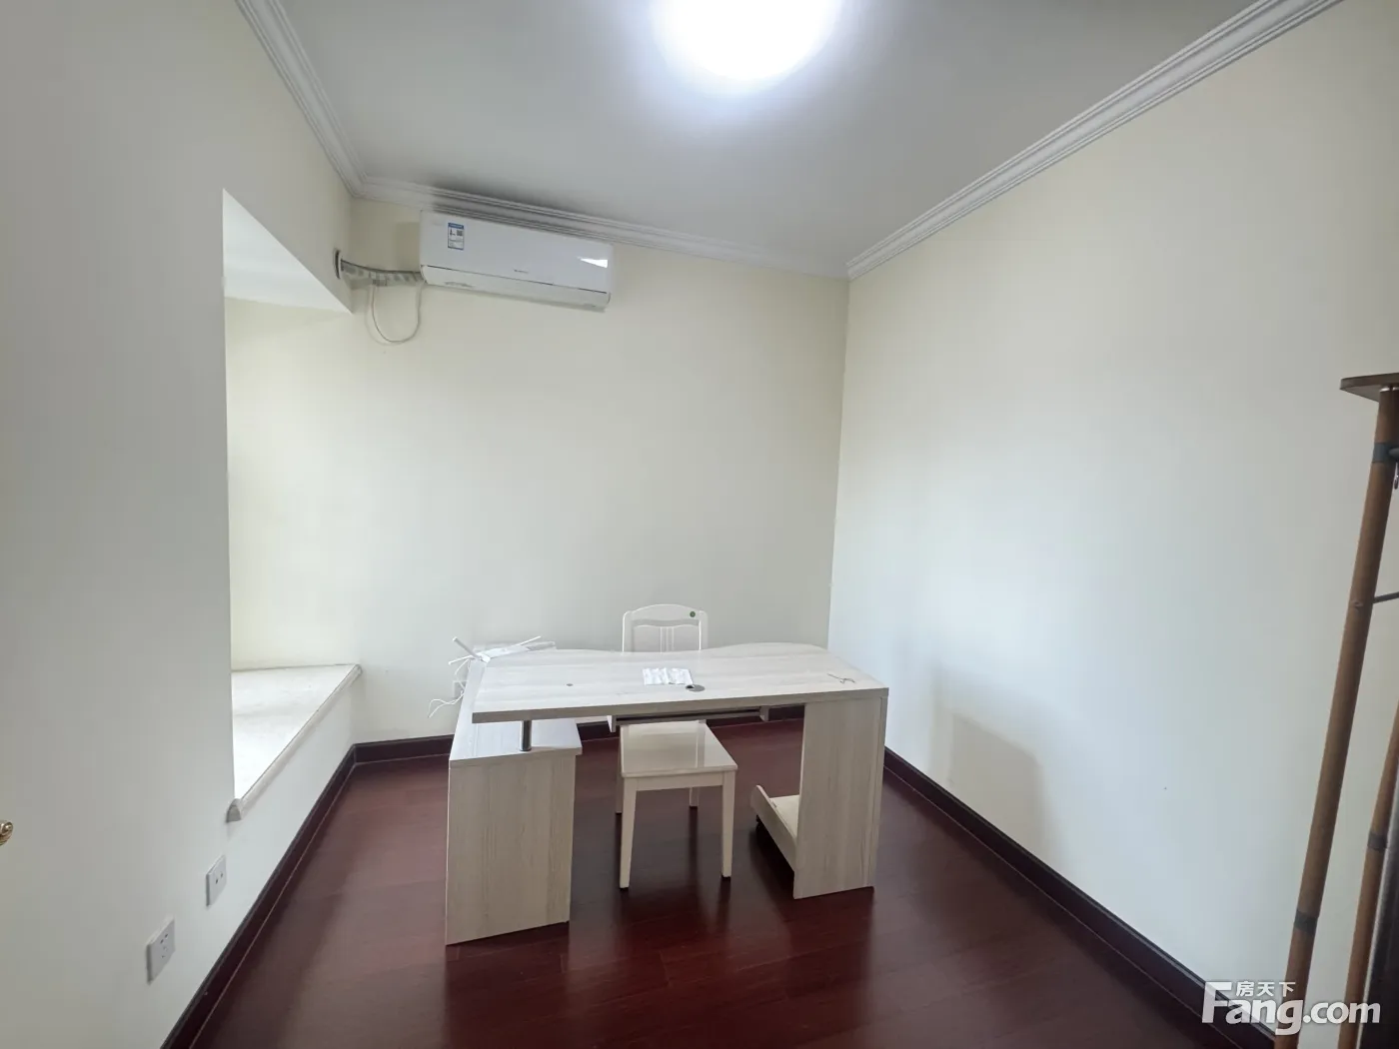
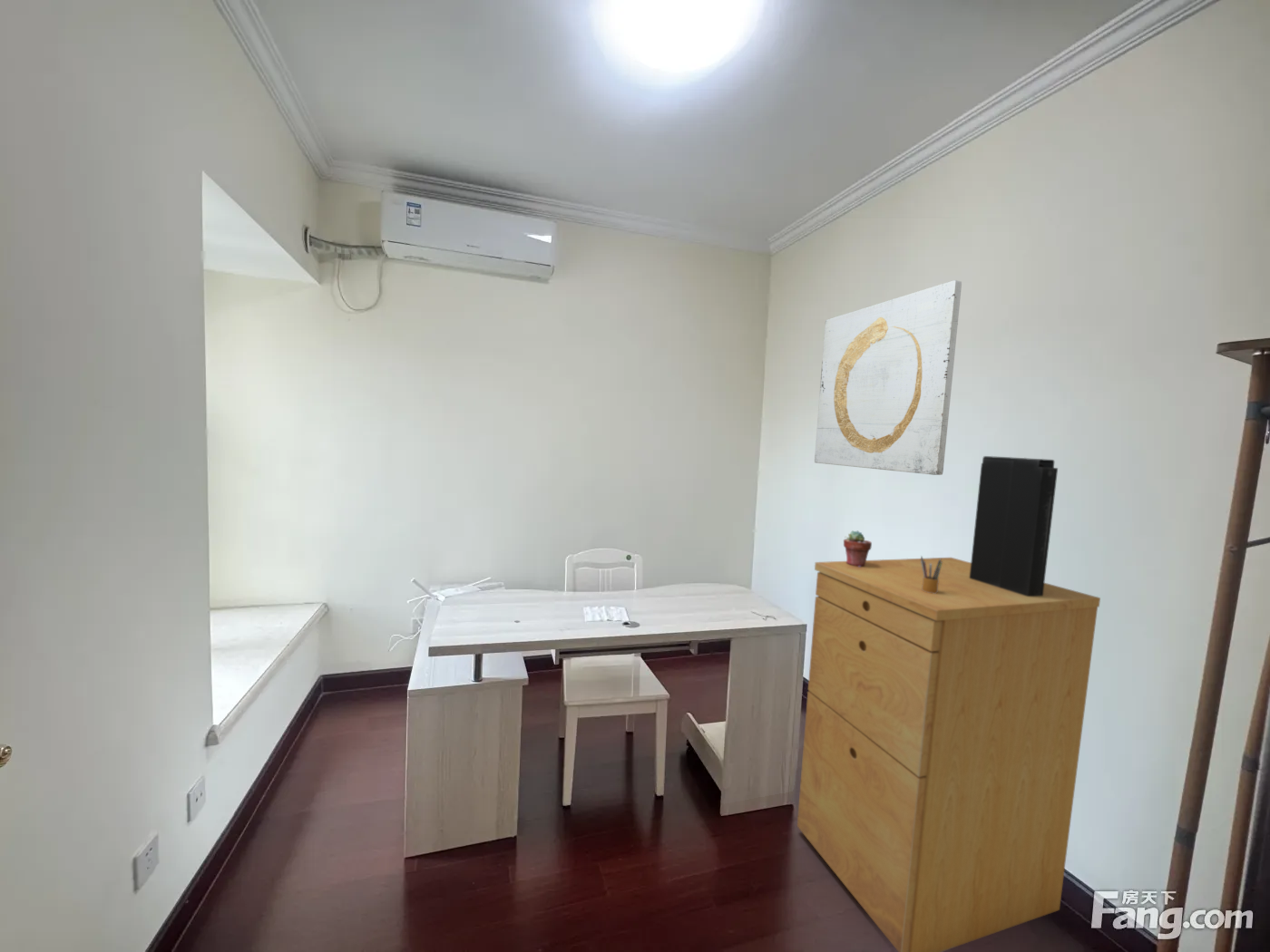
+ potted succulent (856, 547)
+ wall art (875, 386)
+ filing cabinet (931, 726)
+ pencil box (931, 573)
+ rifle magazine (1011, 522)
